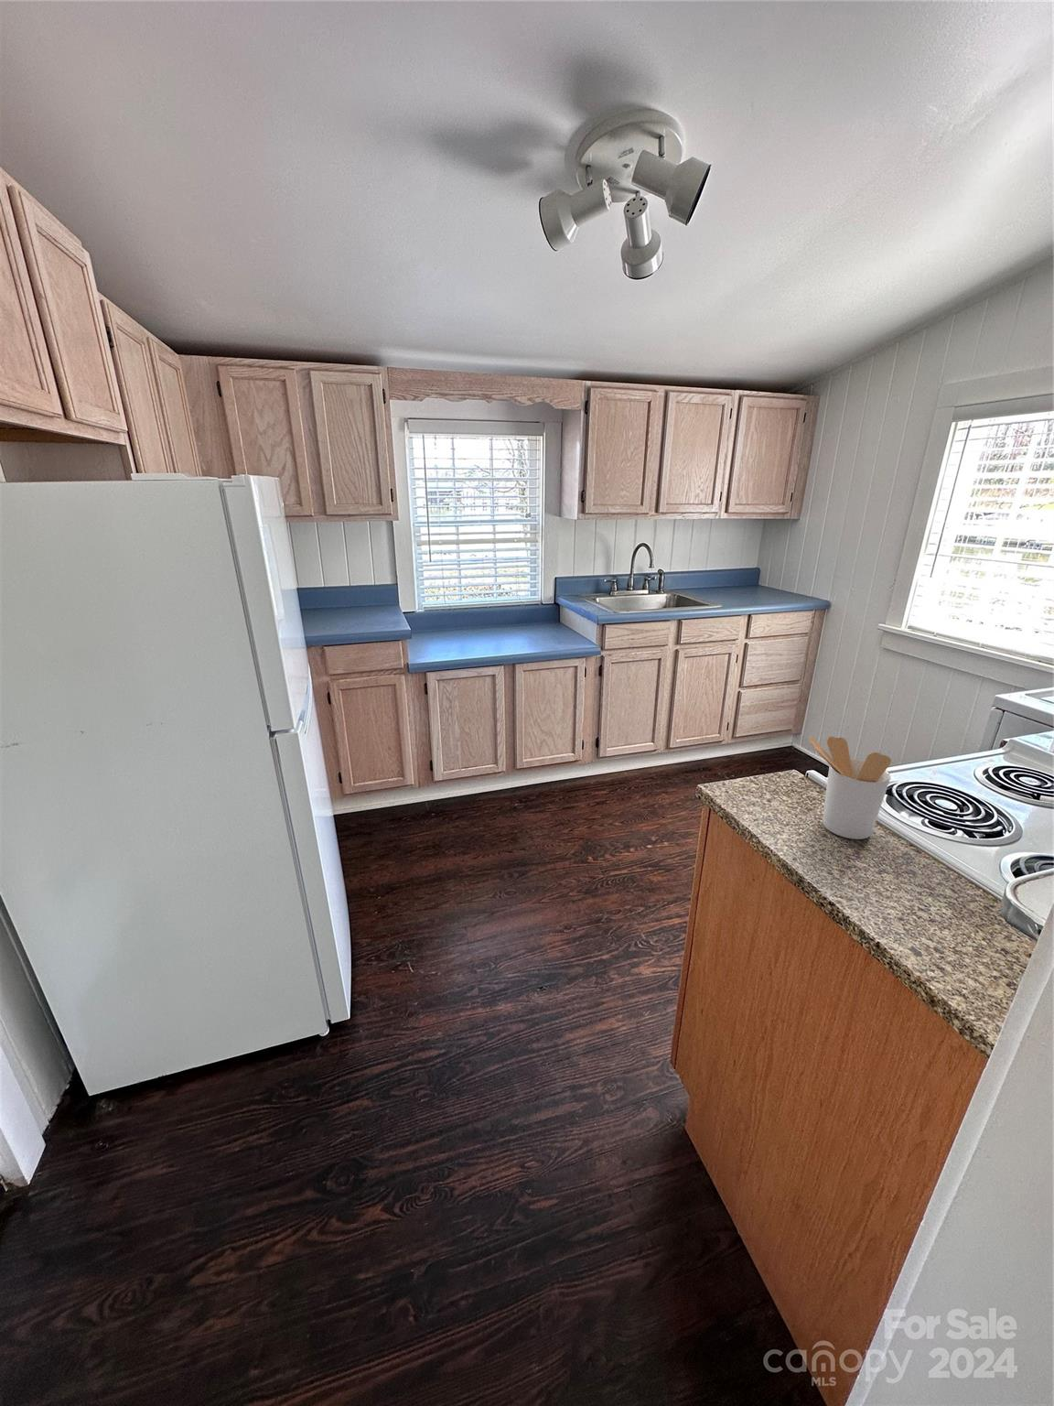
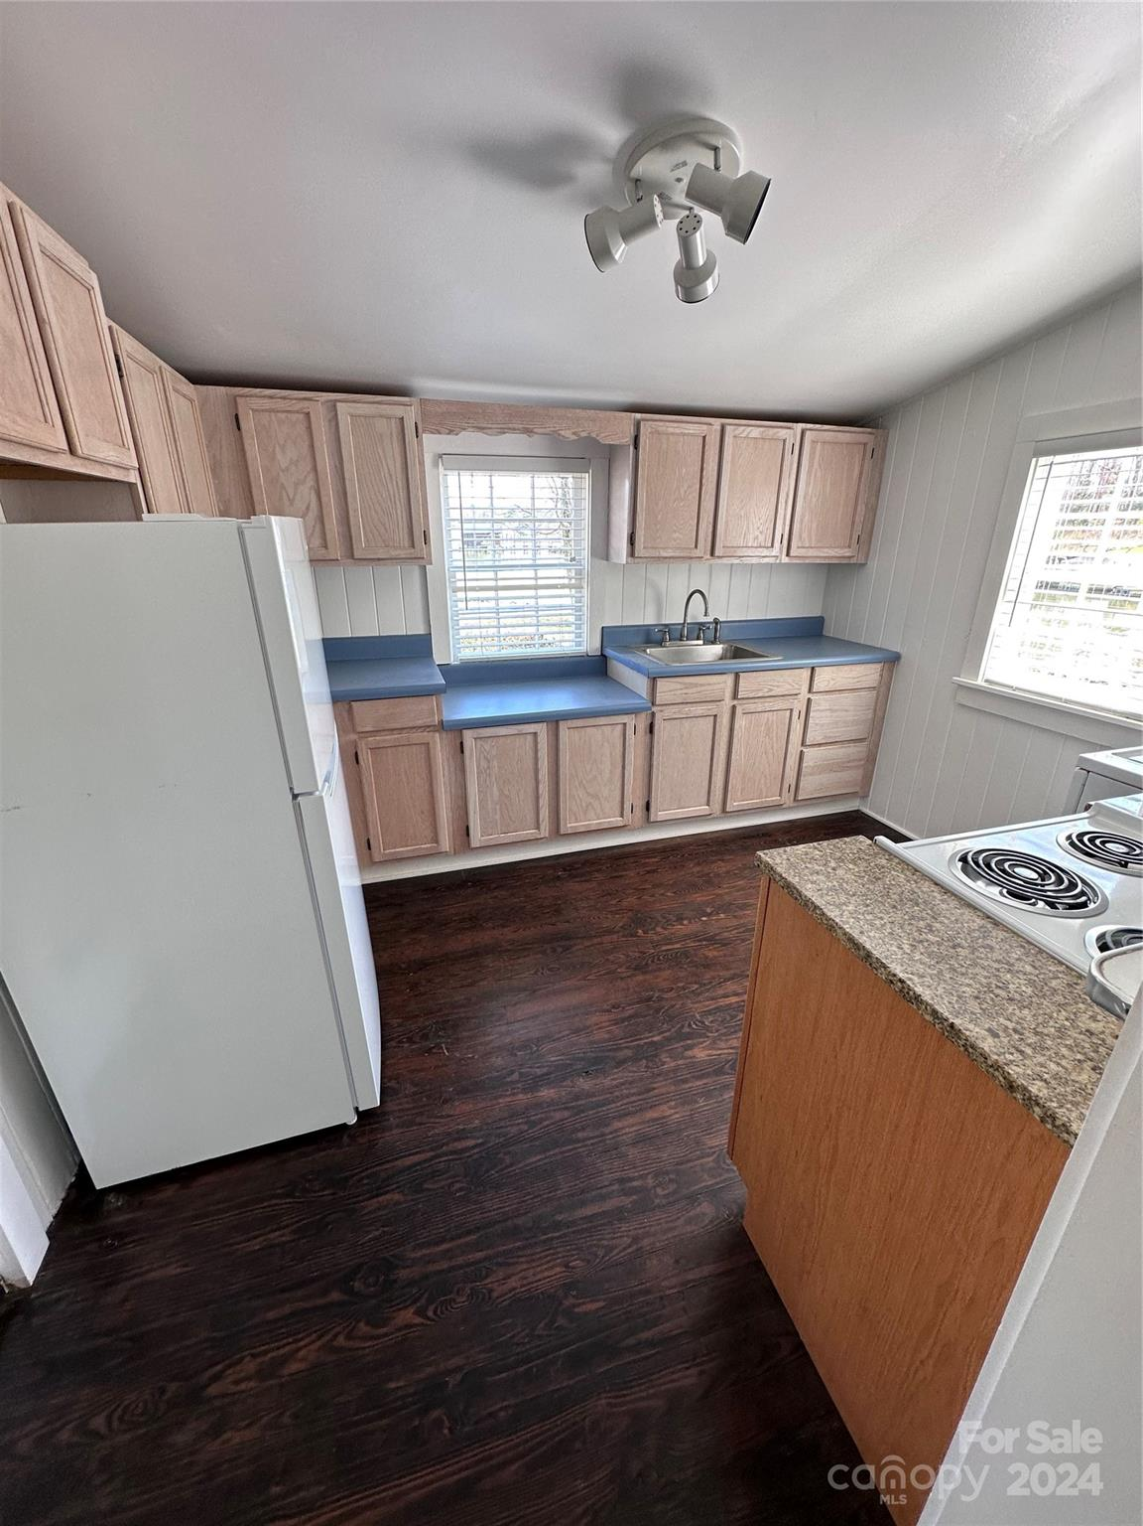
- utensil holder (840, 785)
